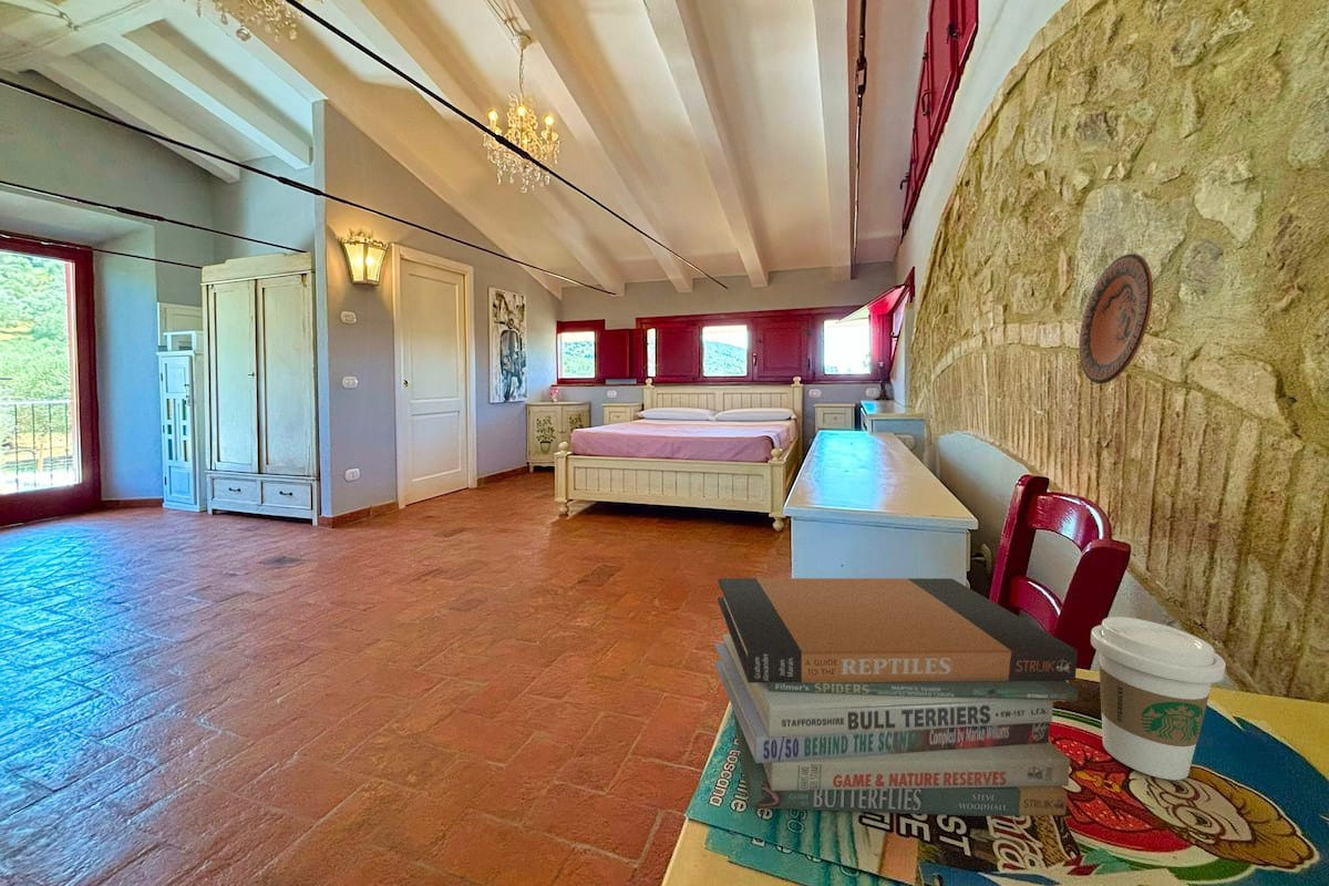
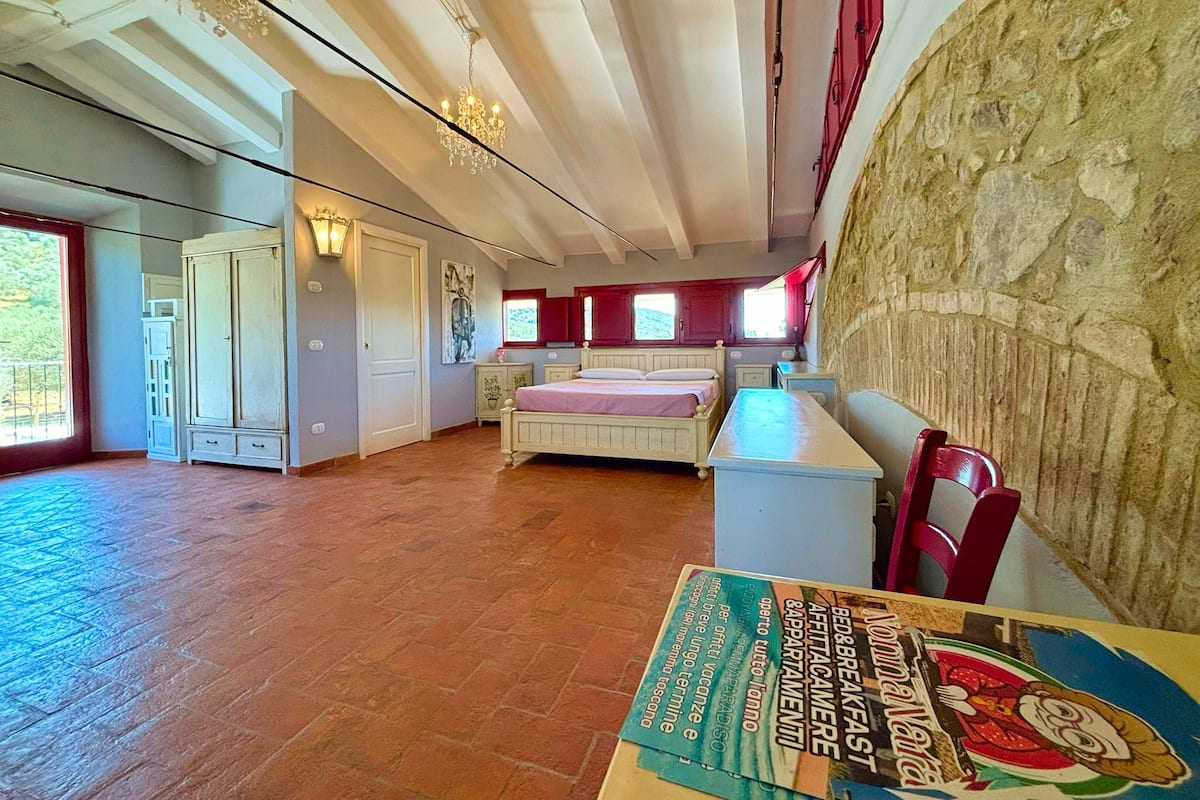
- book stack (866, 679)
- decorative plate (1114, 320)
- coffee cup (1148, 696)
